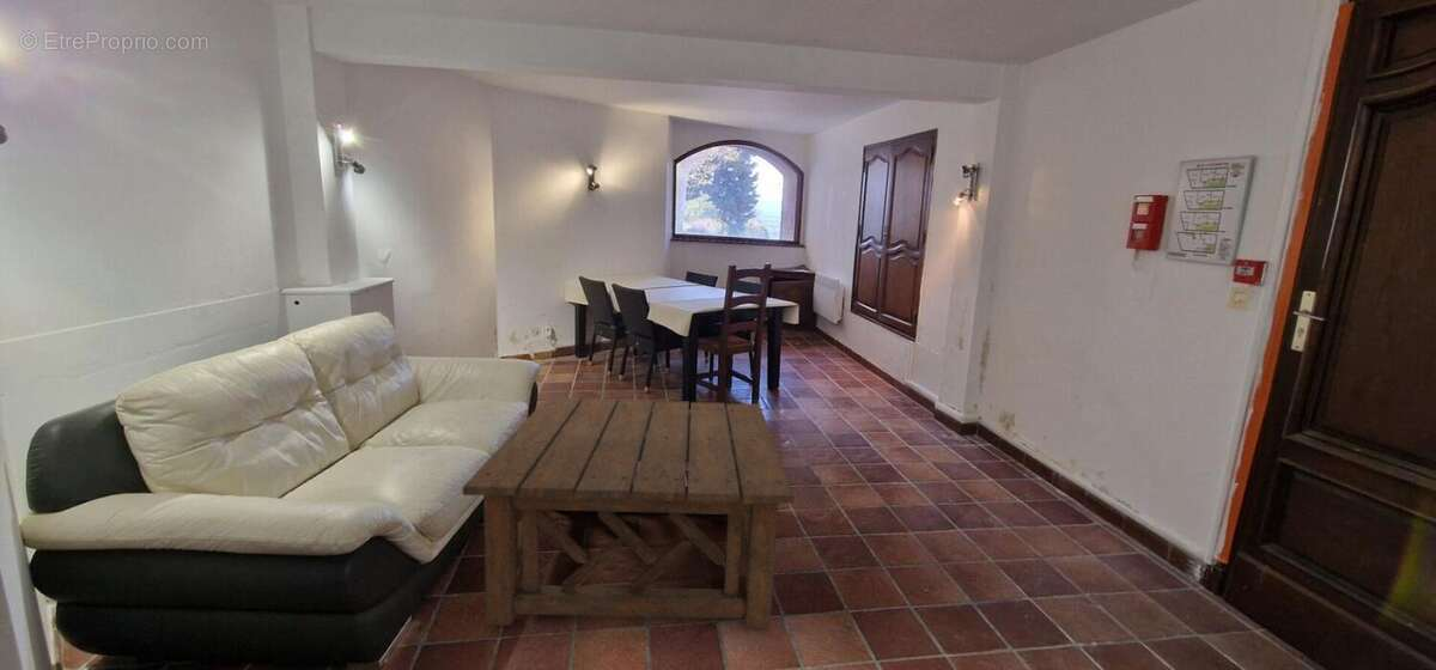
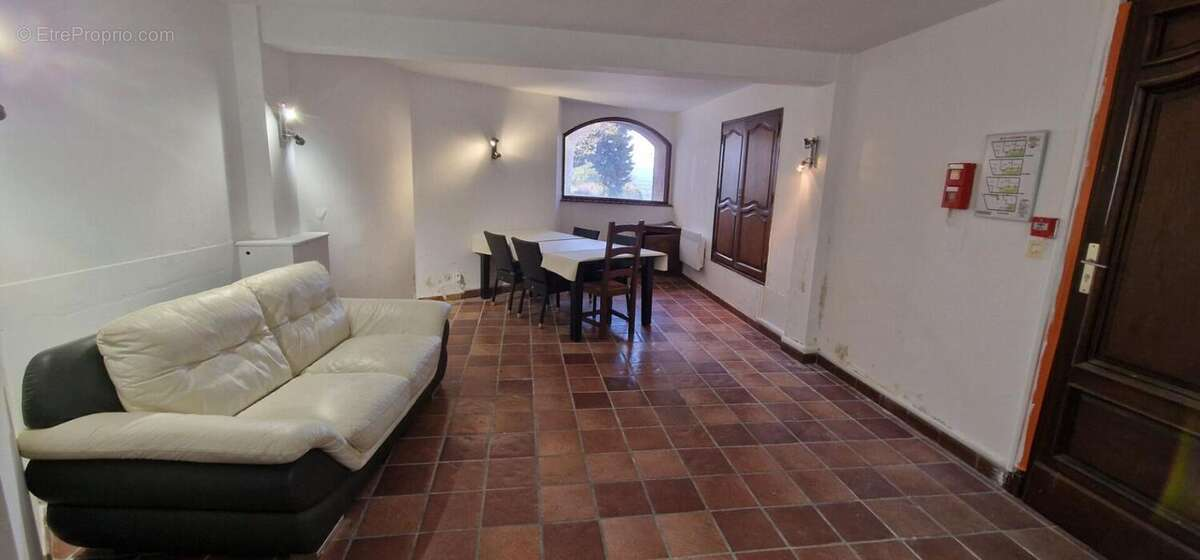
- coffee table (643, 495)
